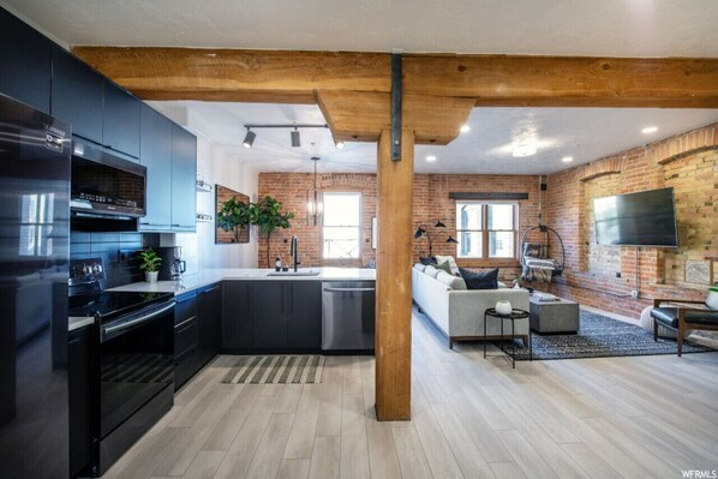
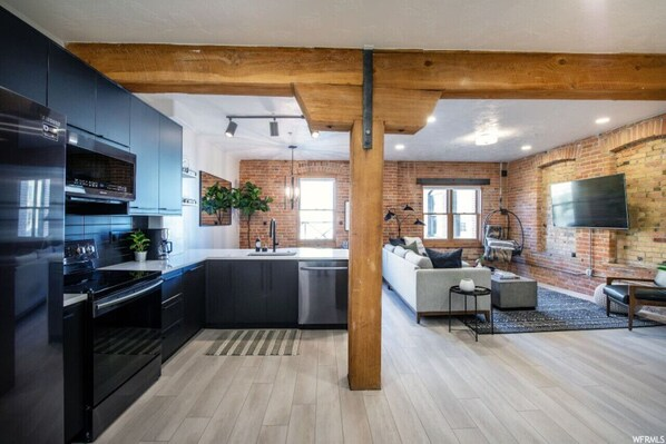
- wall art (698, 271)
